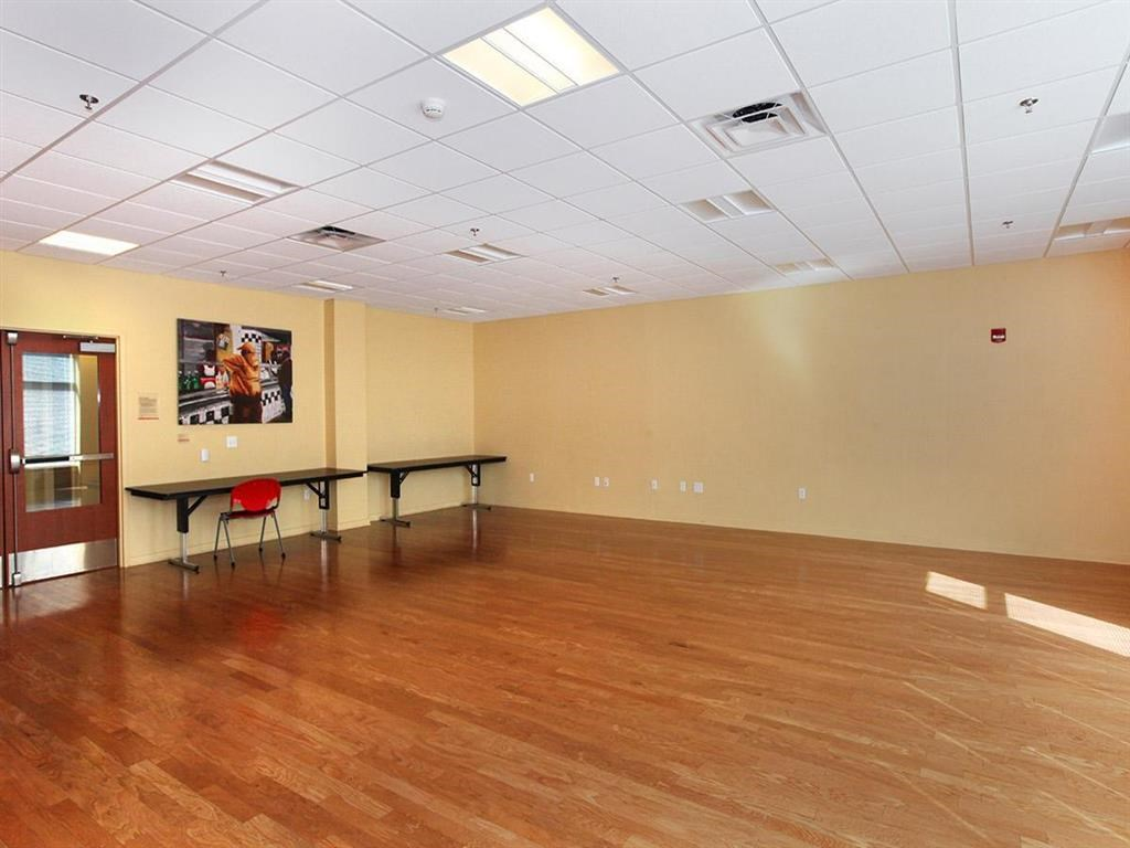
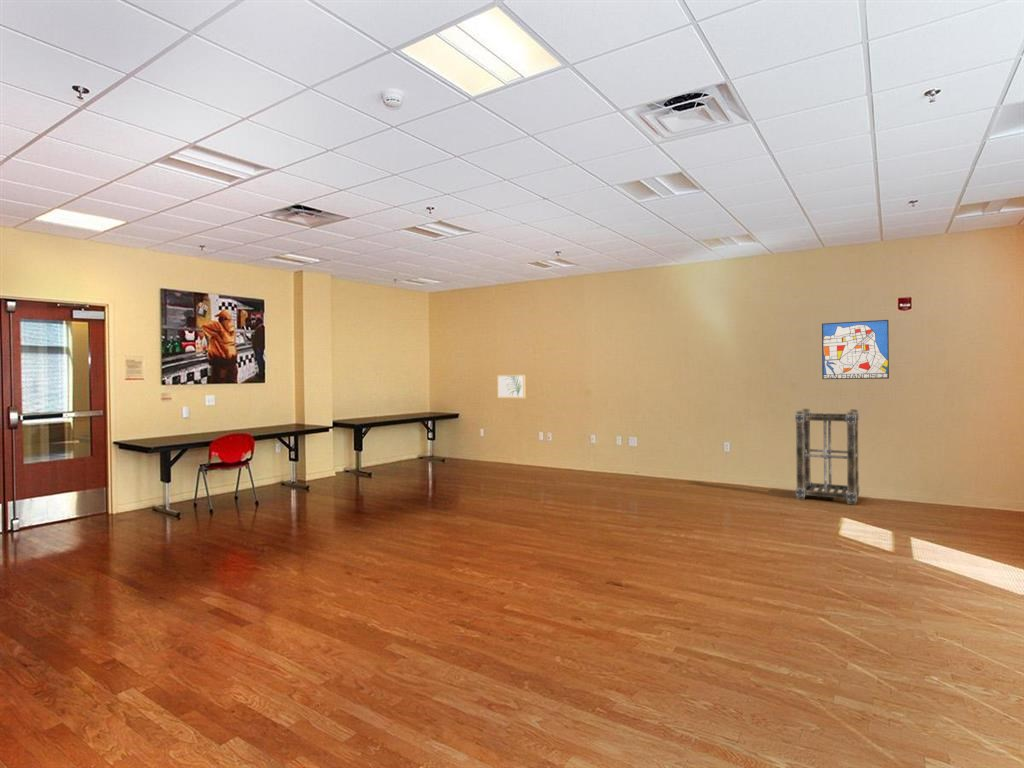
+ shelving unit (827, 453)
+ wall art (511, 386)
+ wall art (854, 350)
